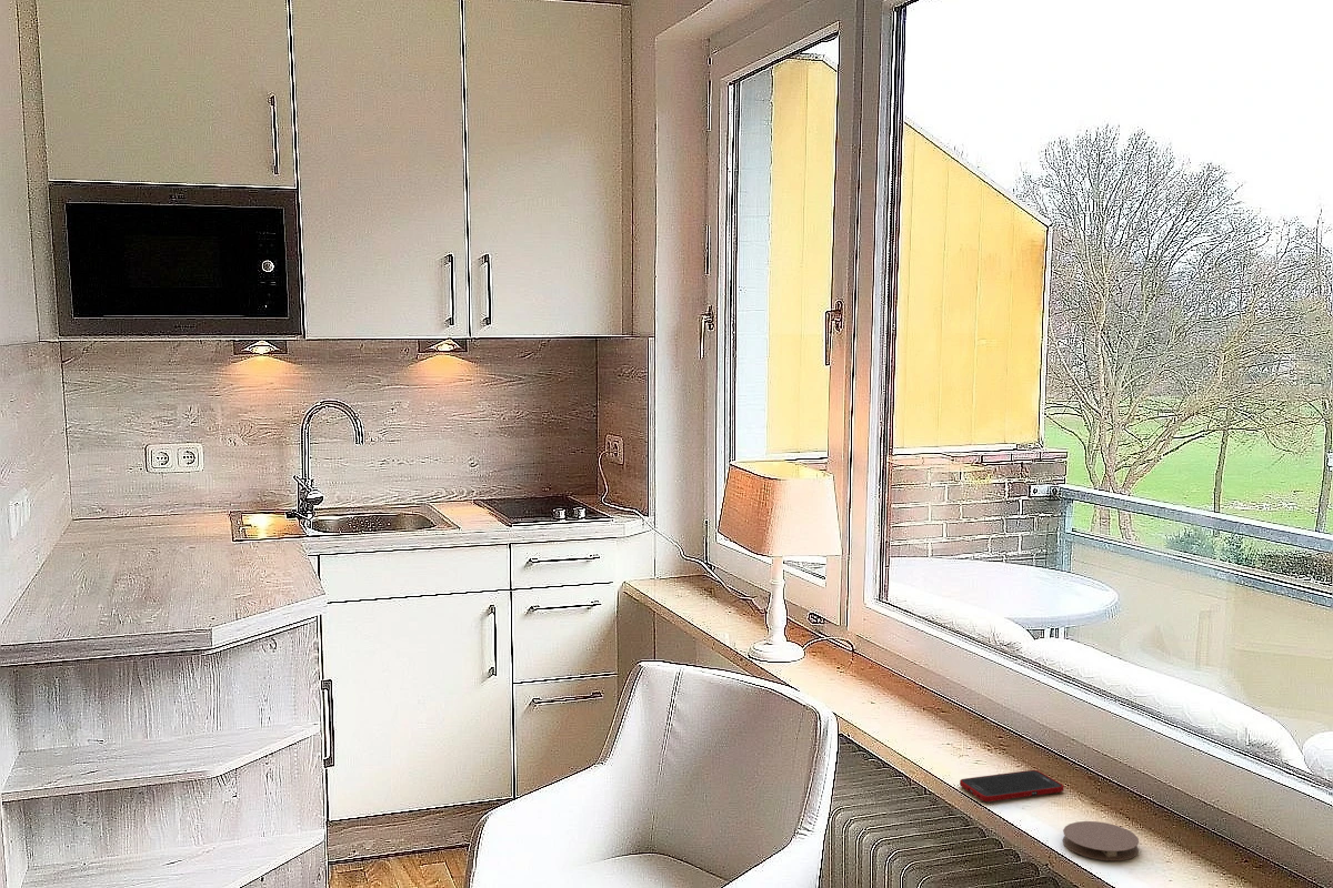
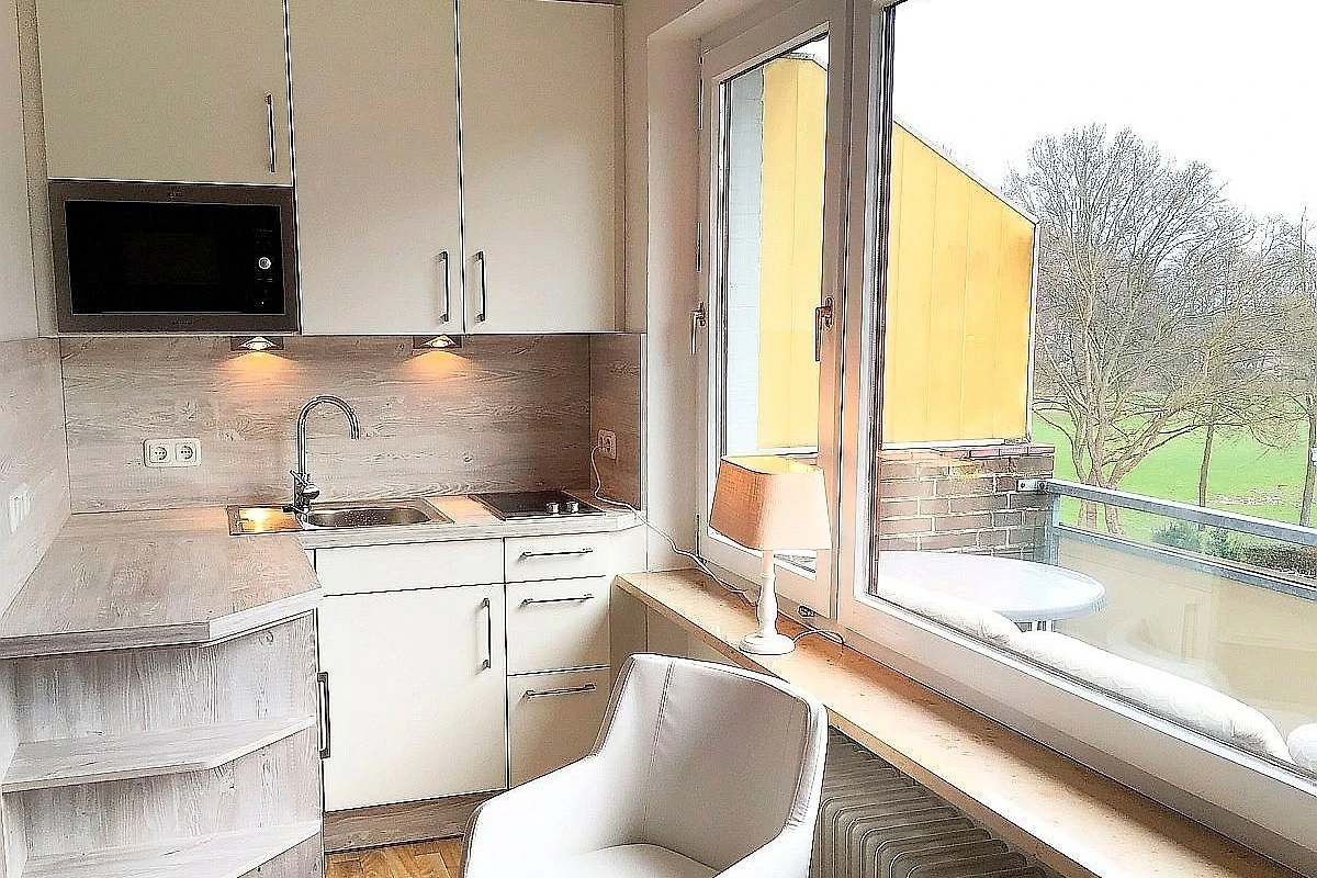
- cell phone (1011, 785)
- coaster (1100, 840)
